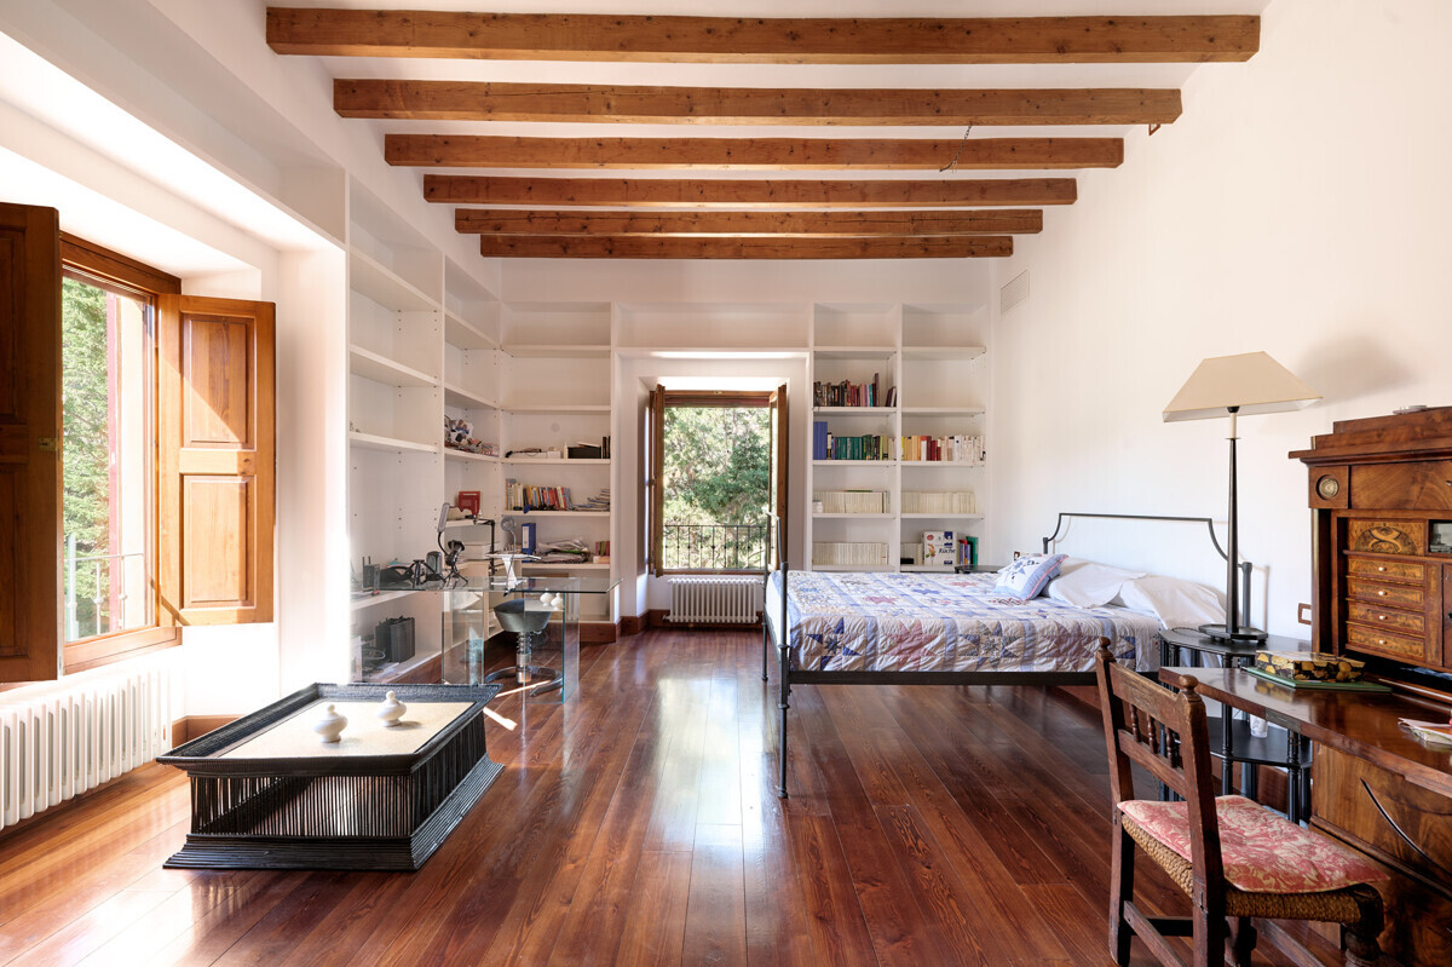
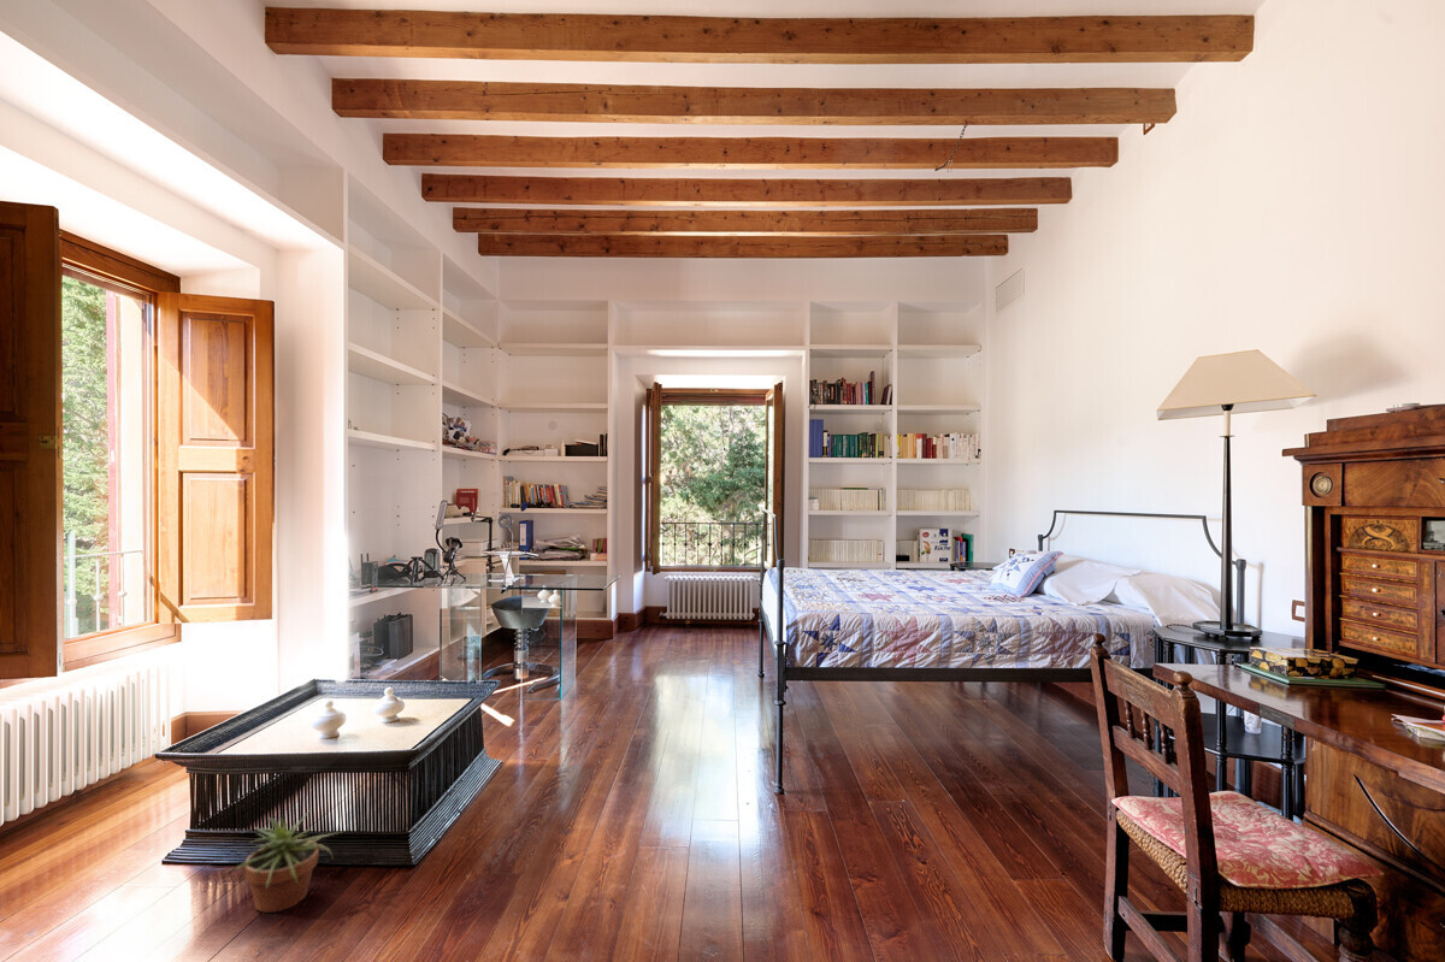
+ potted plant (282, 858)
